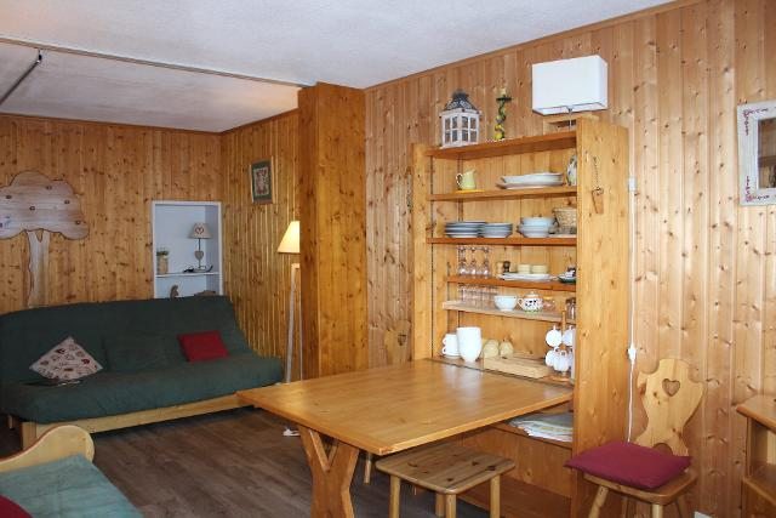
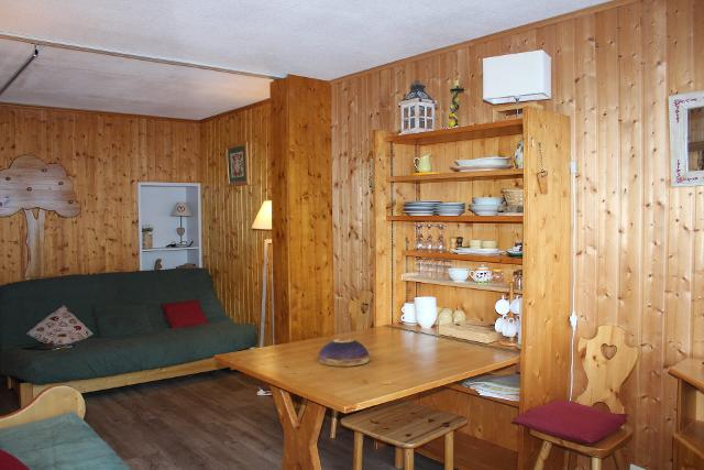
+ decorative bowl (343, 349)
